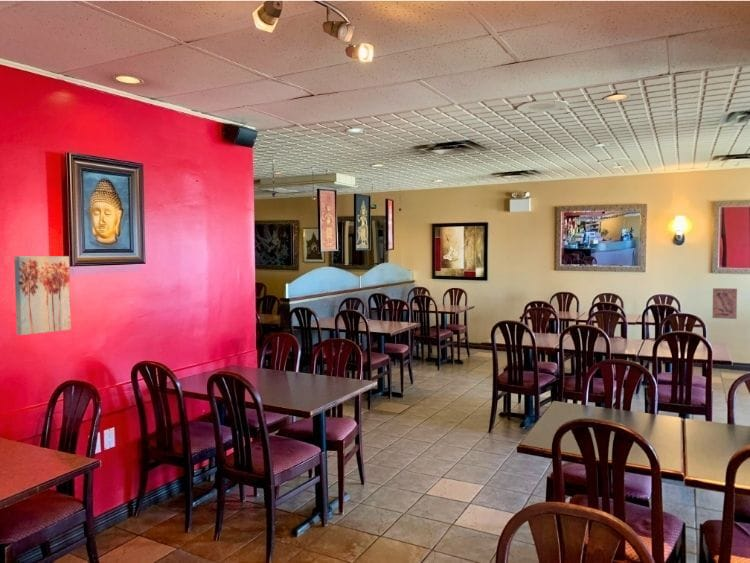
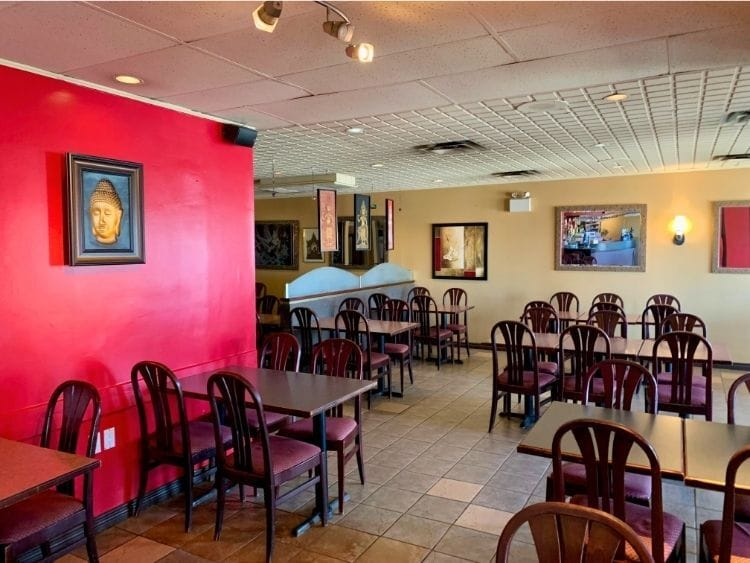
- wall art (43, 294)
- wall art (724, 303)
